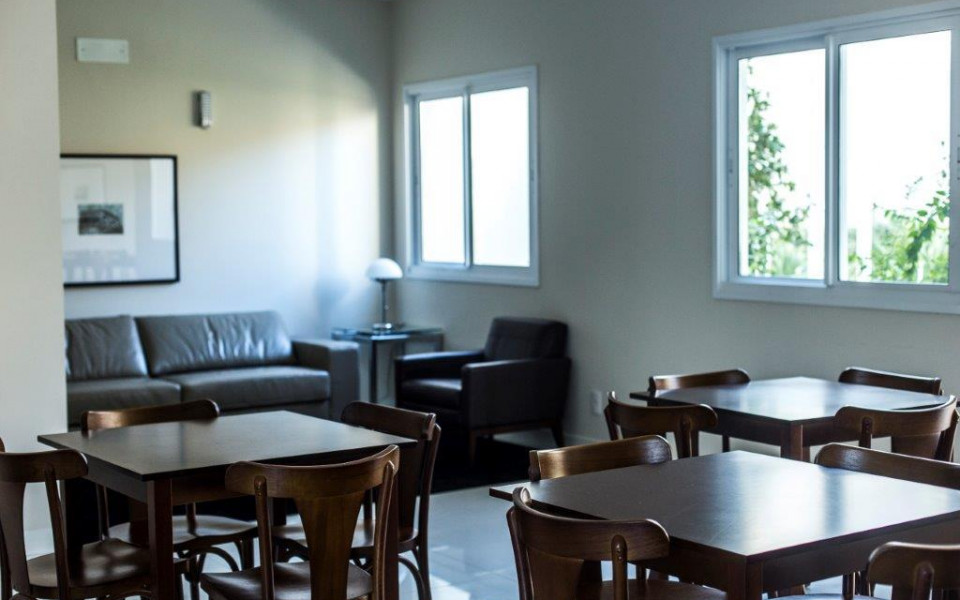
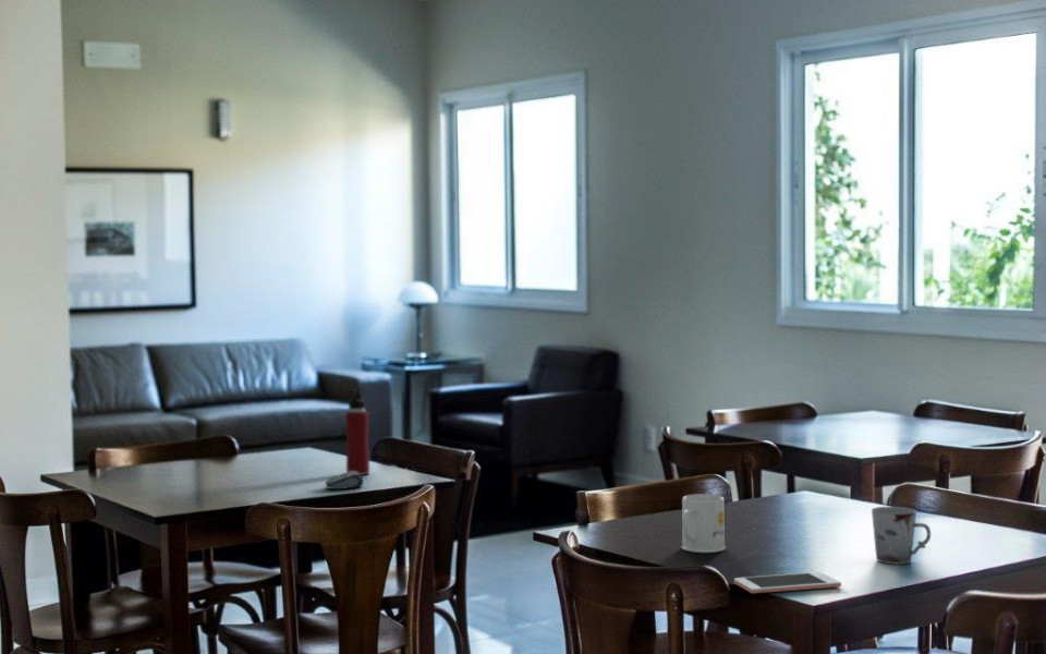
+ computer mouse (344, 480)
+ cell phone (787, 582)
+ cup (901, 536)
+ water bottle (356, 431)
+ mug (701, 523)
